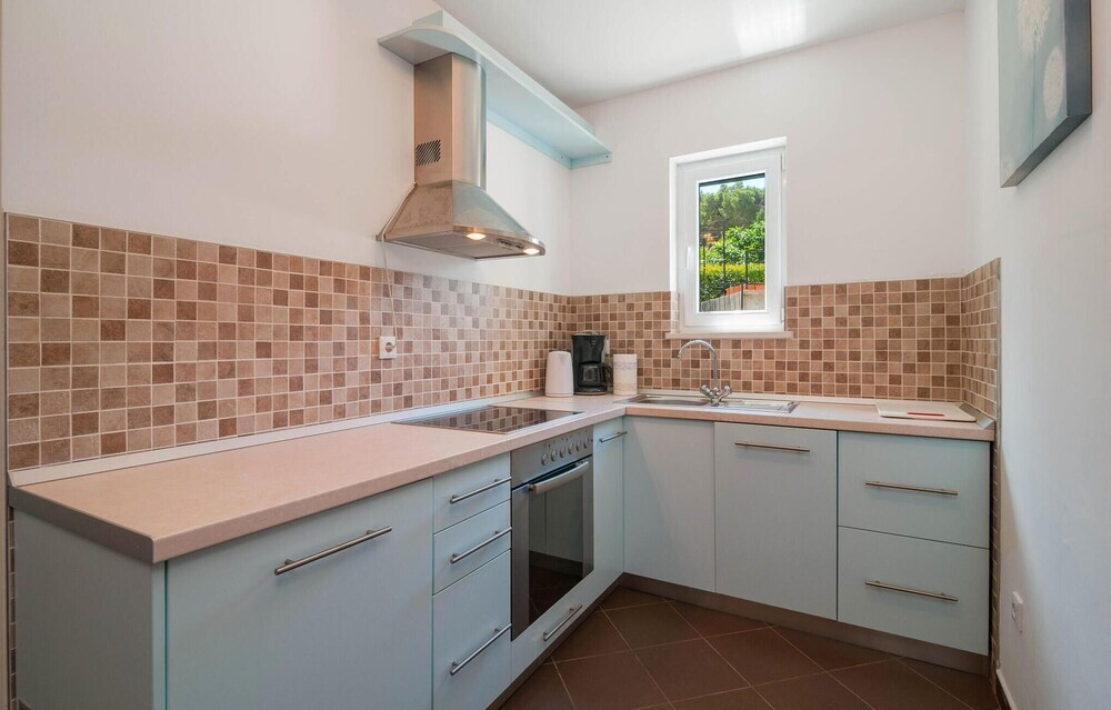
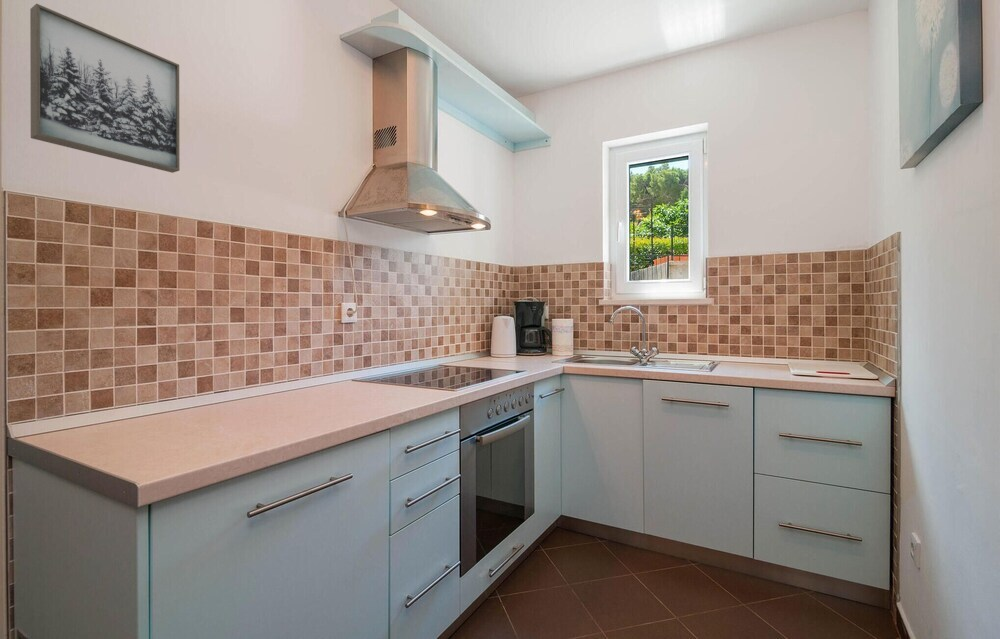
+ wall art (112, 97)
